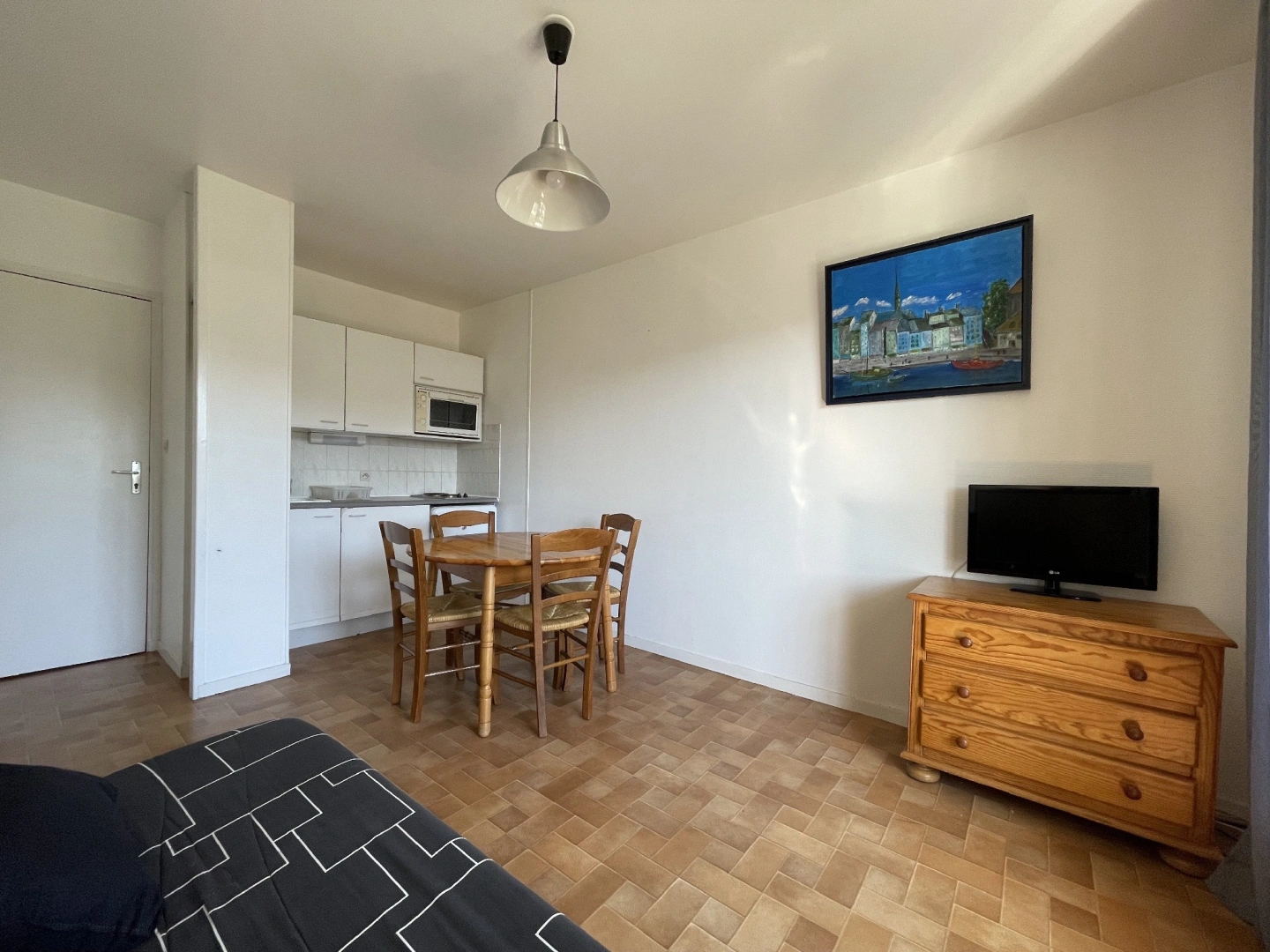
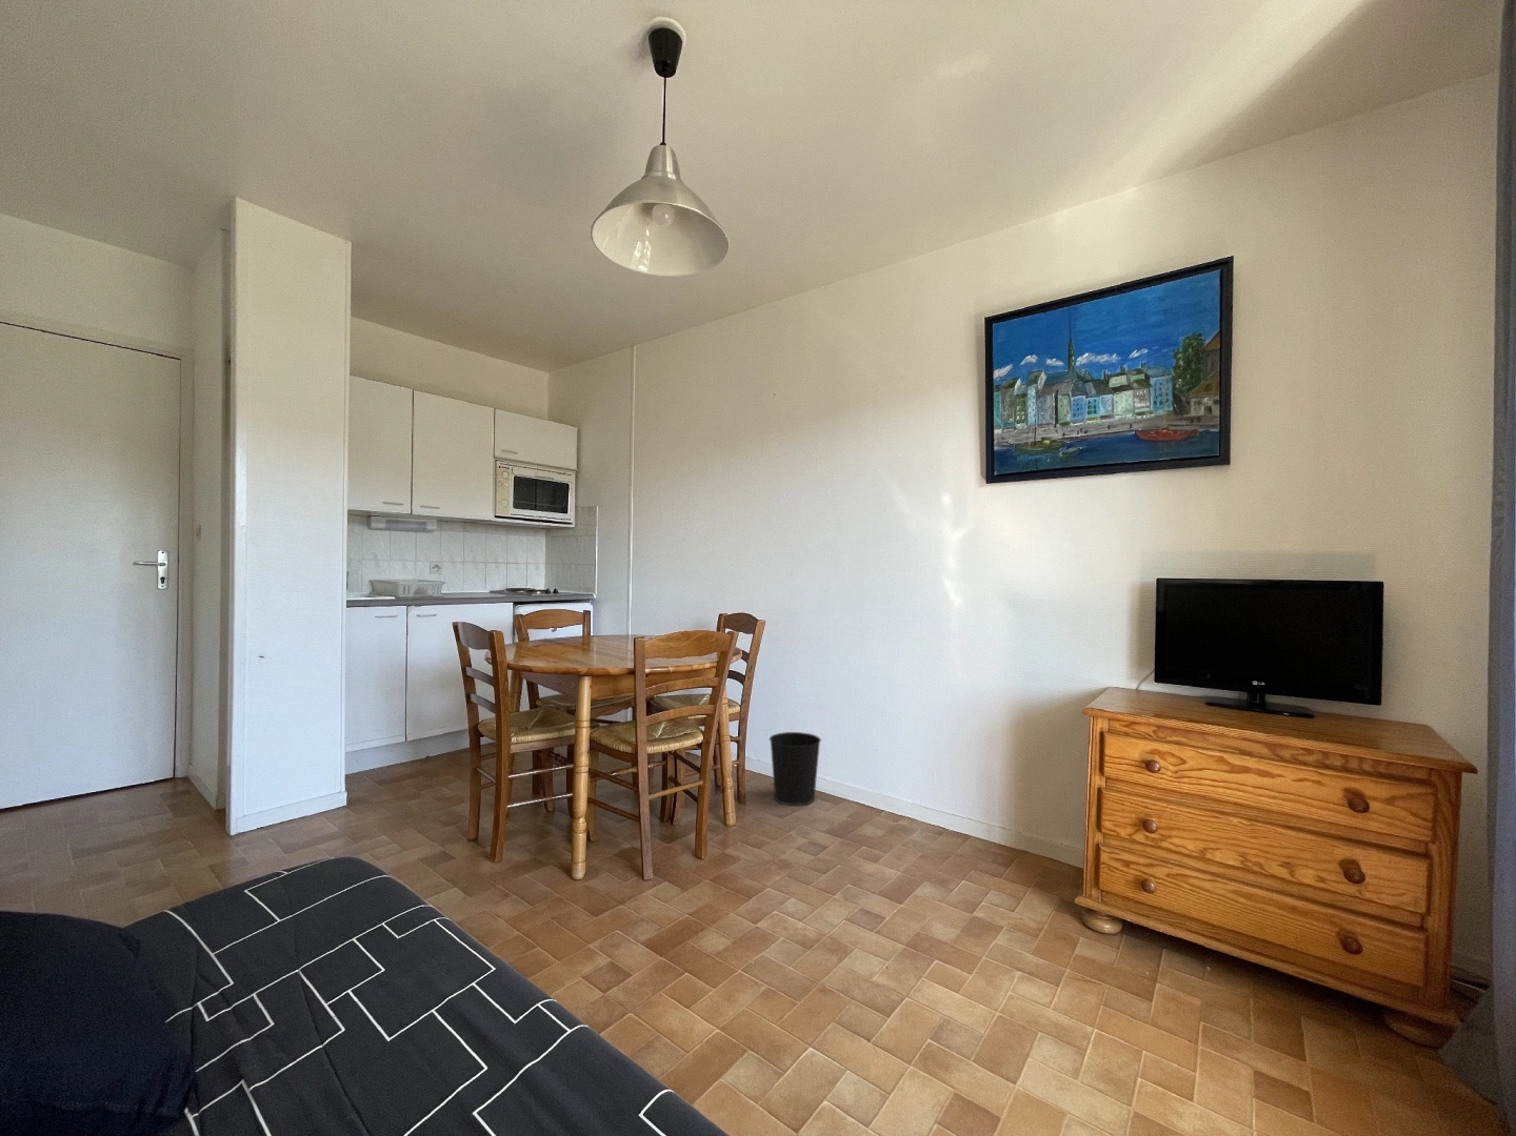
+ wastebasket (794, 767)
